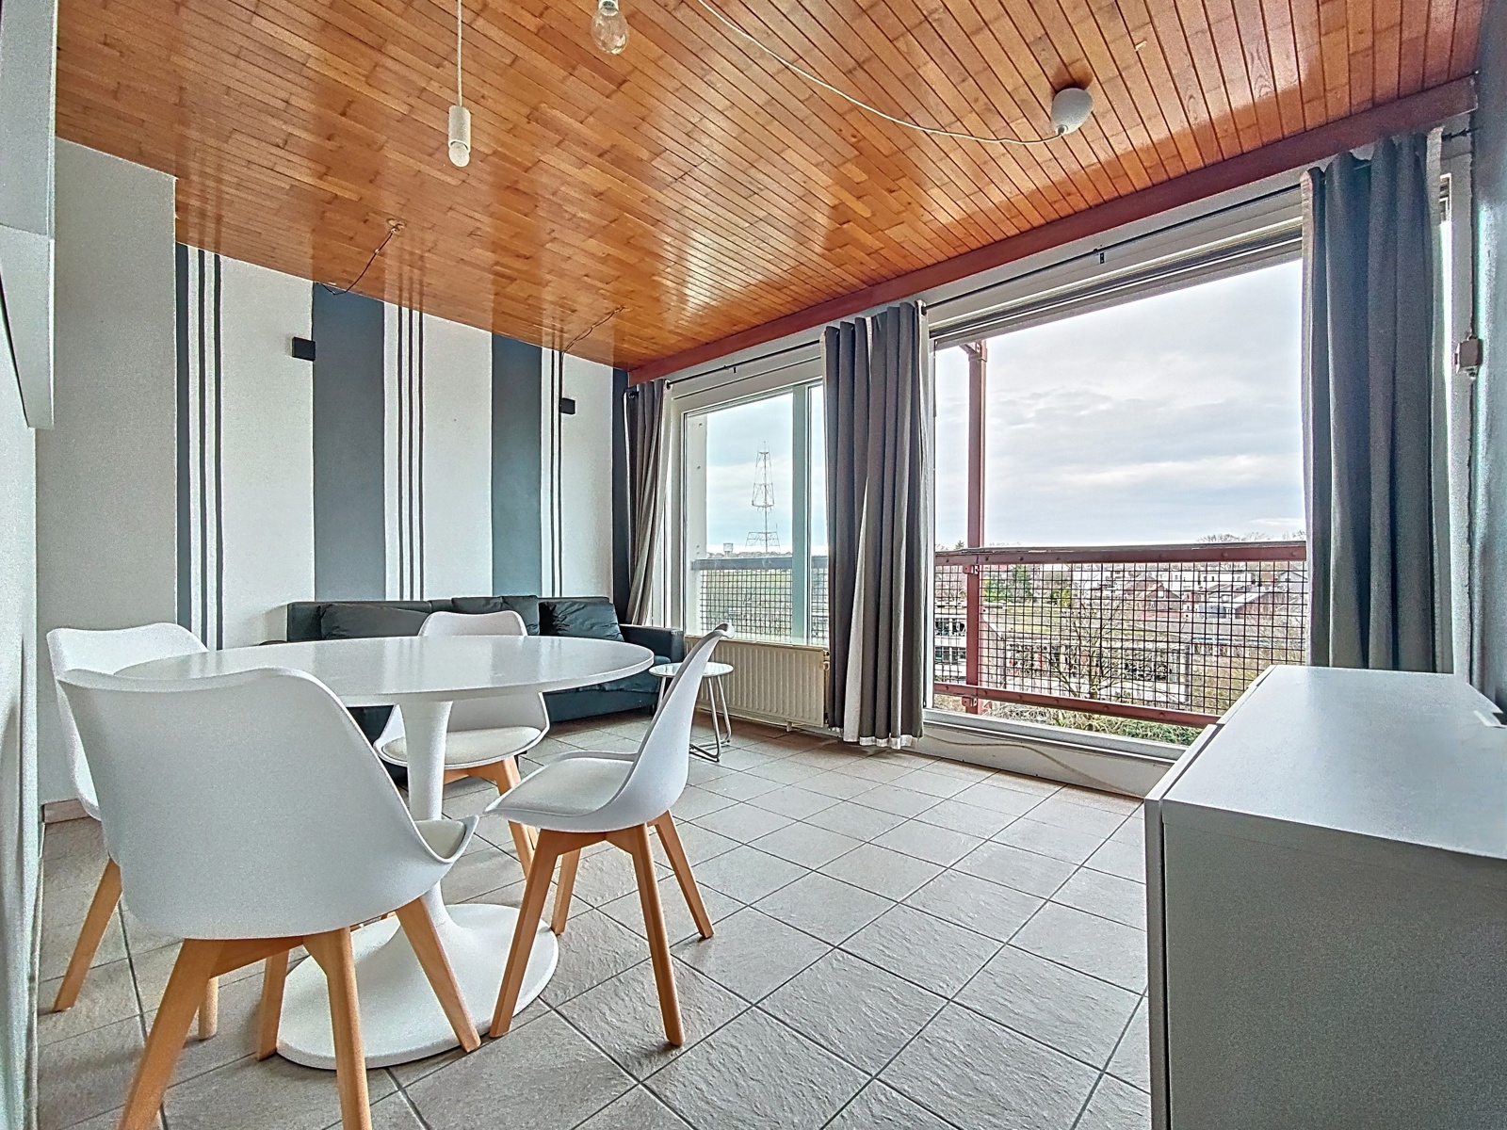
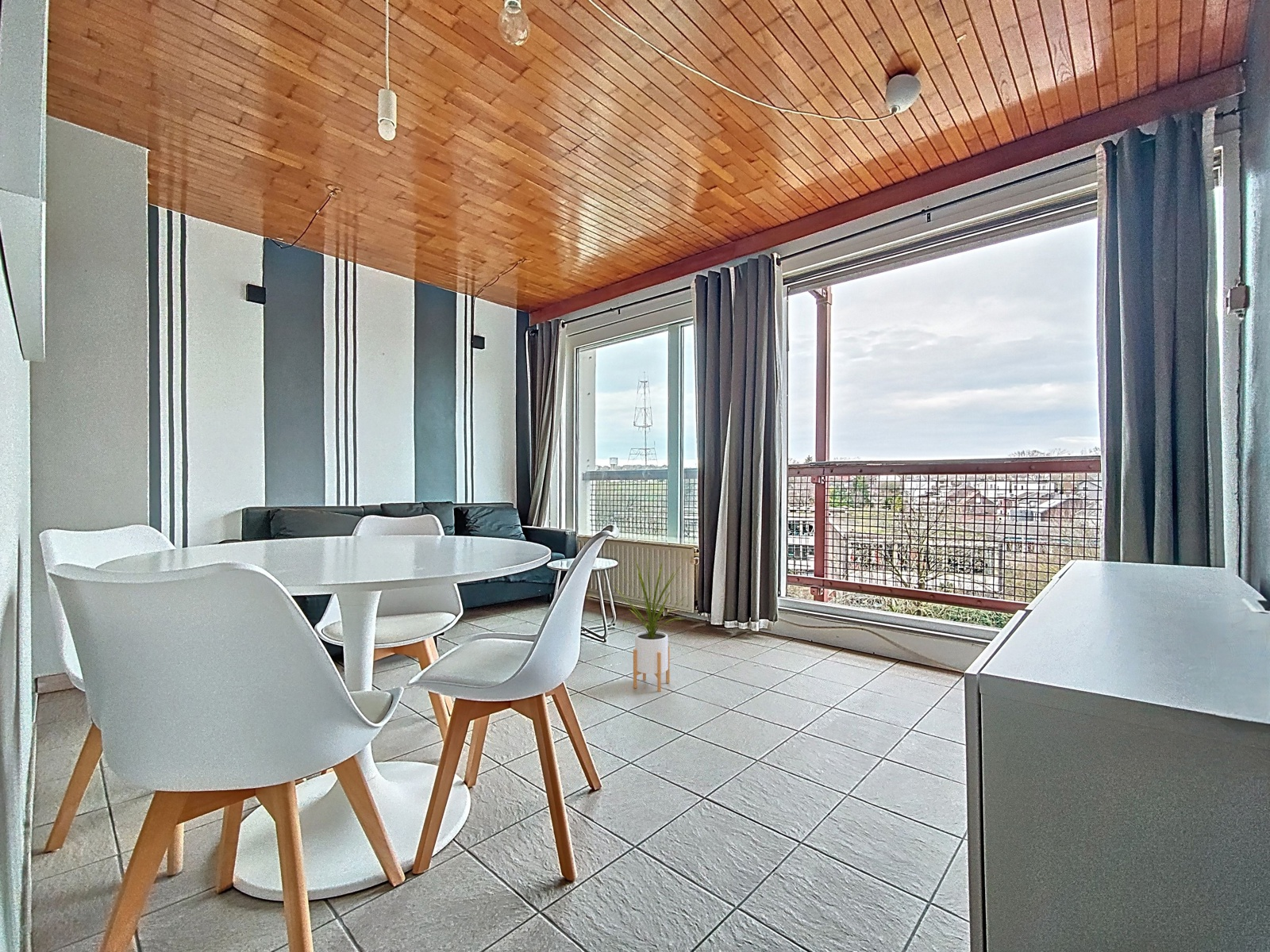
+ house plant (653, 620)
